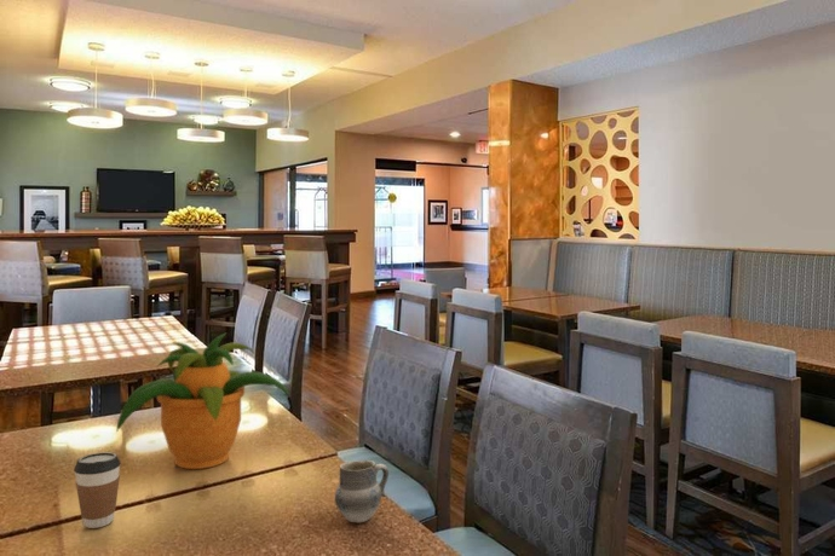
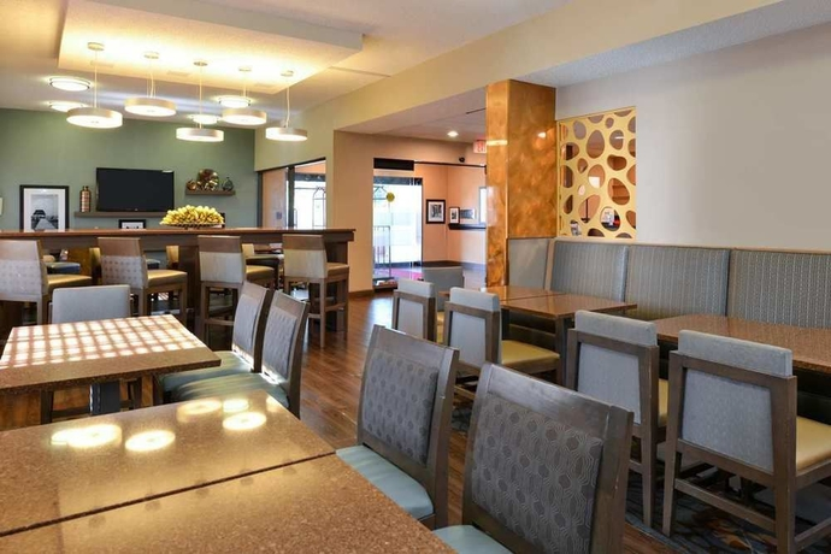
- potted plant (212, 398)
- coffee cup (98, 490)
- cup (362, 490)
